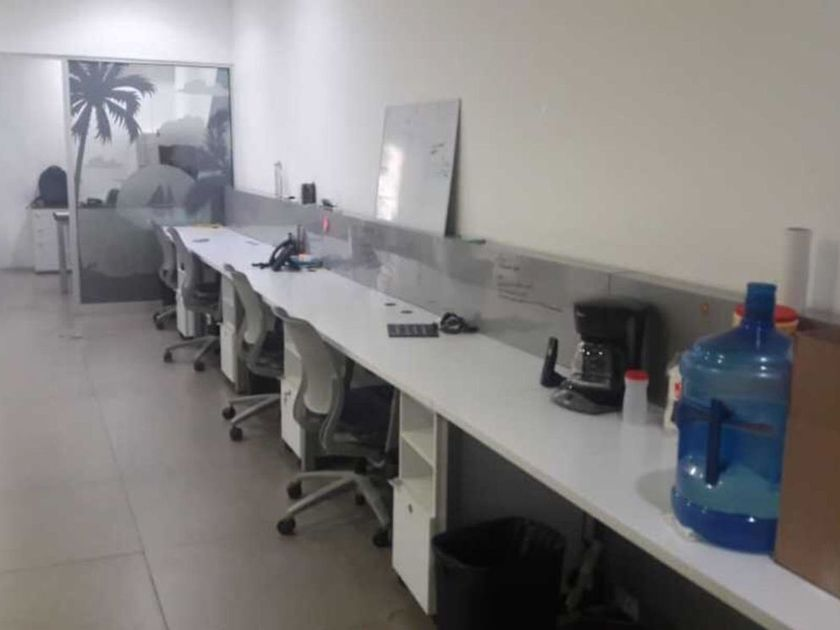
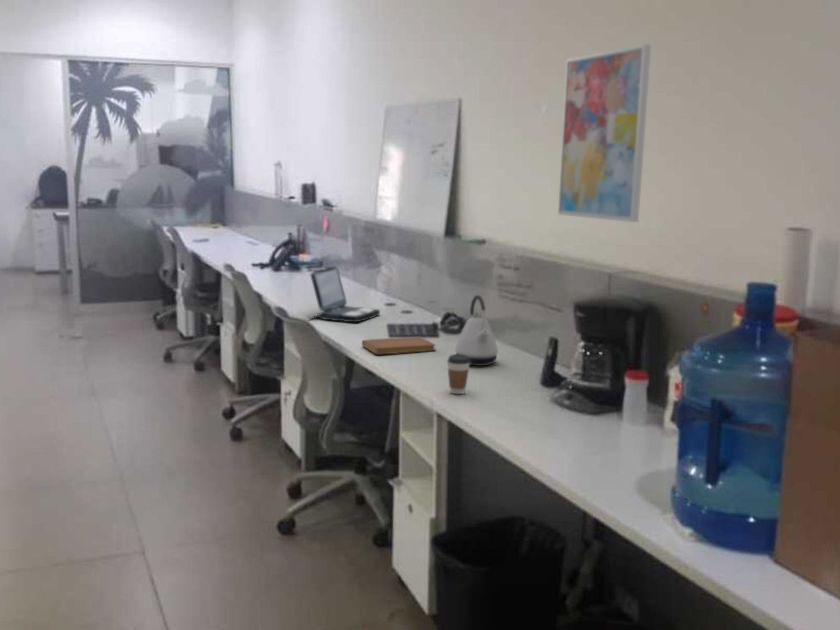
+ coffee cup (458, 374)
+ kettle (477, 329)
+ laptop (343, 293)
+ notebook (398, 345)
+ wall art (600, 136)
